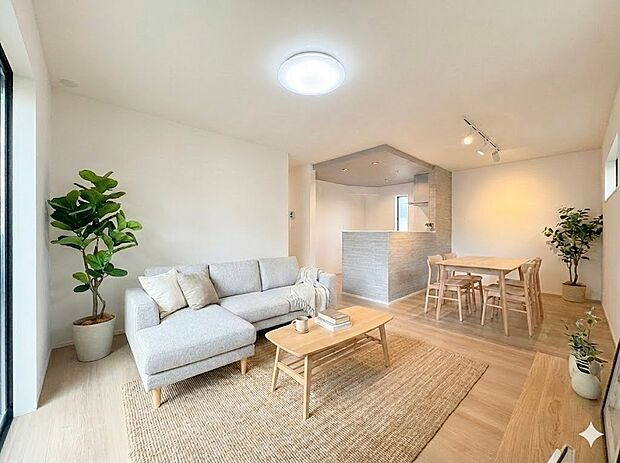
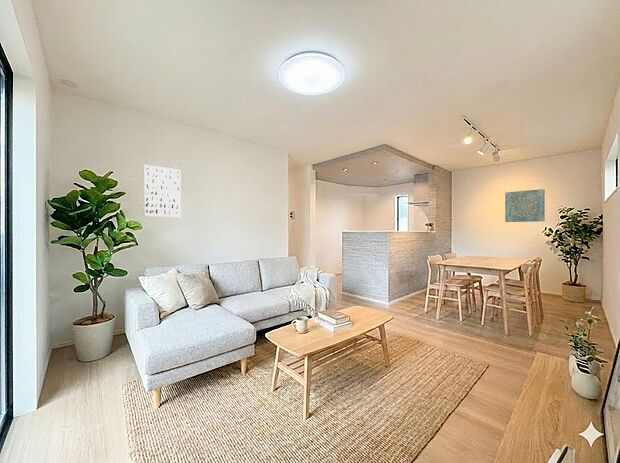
+ wall art (524, 206)
+ wall art (163, 192)
